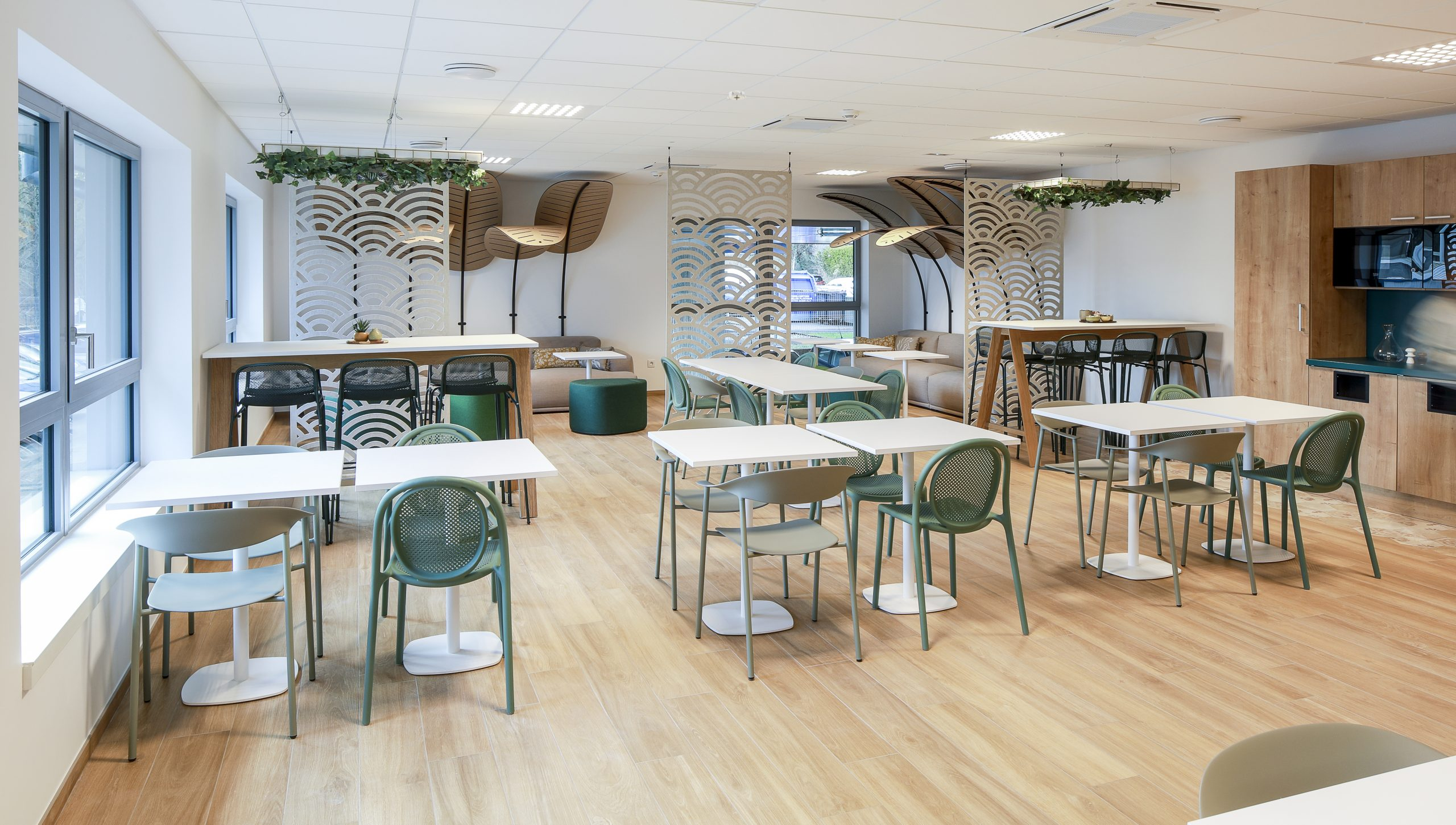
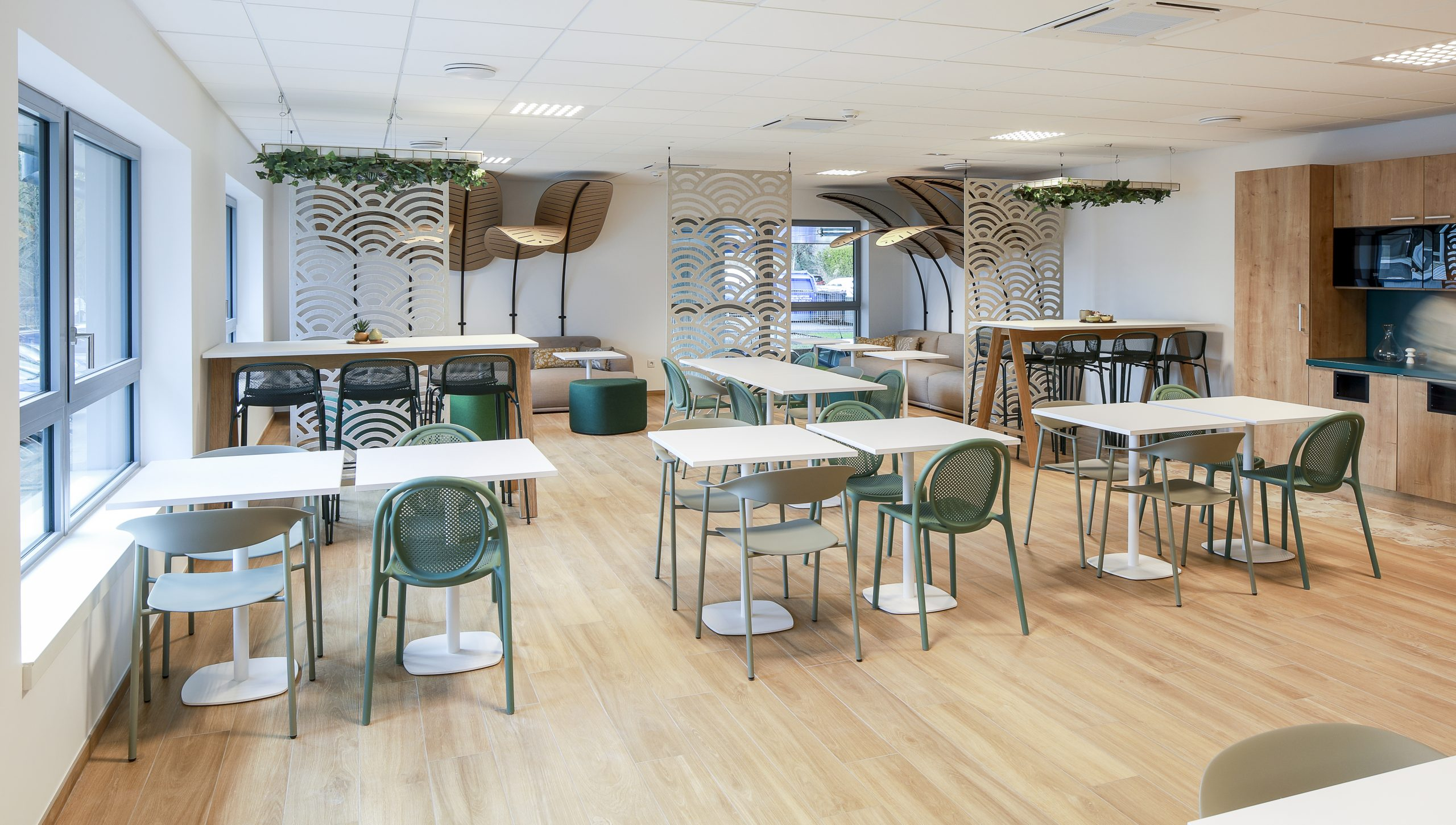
- smoke detector (736, 95)
